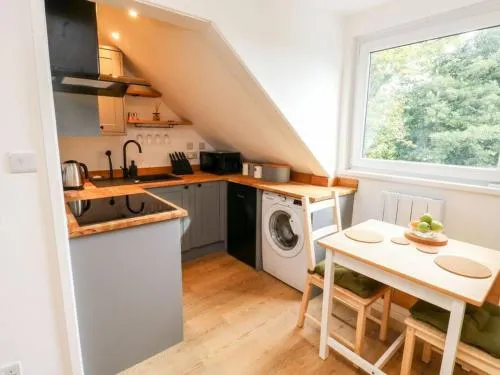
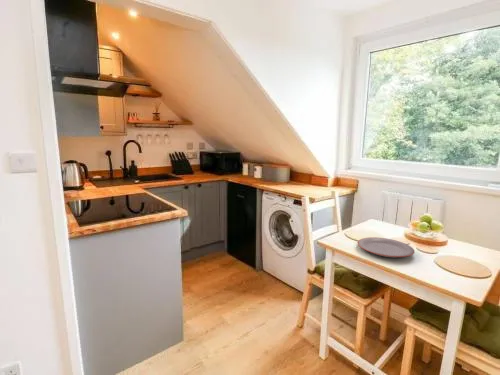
+ plate (384, 247)
